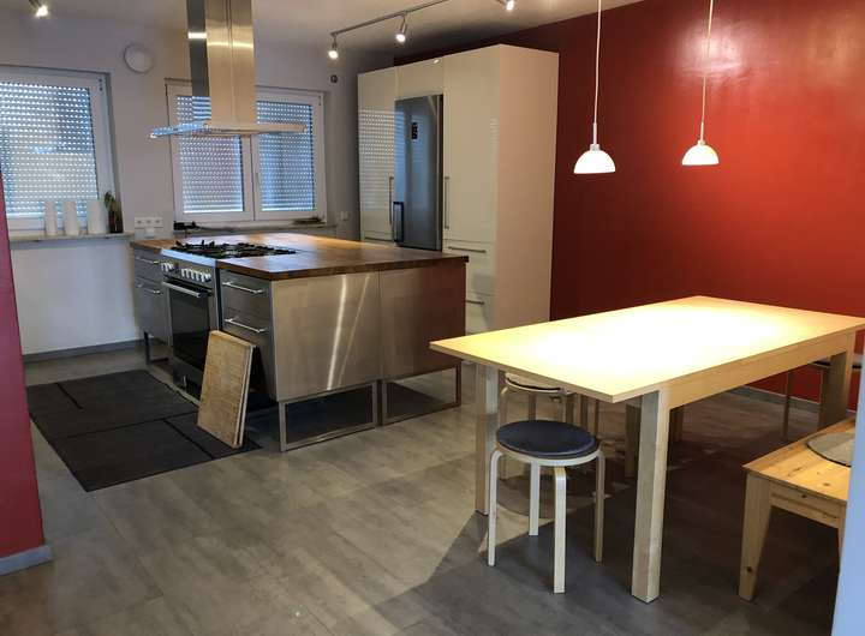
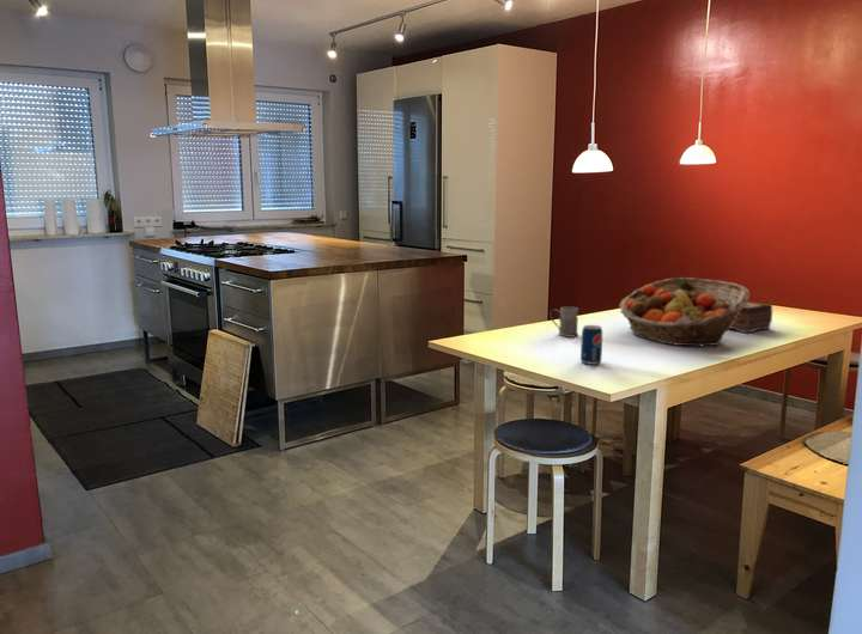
+ tissue box (735, 316)
+ fruit basket (681, 310)
+ beverage can (591, 345)
+ mug (563, 321)
